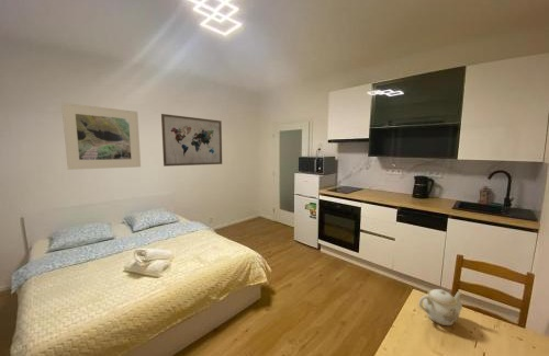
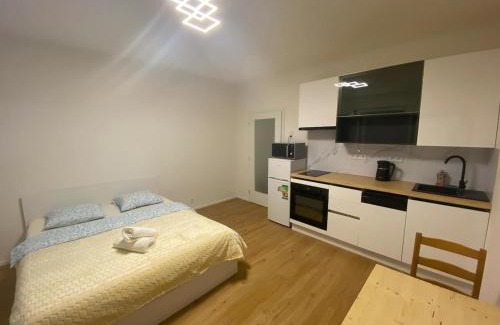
- teapot (439, 303)
- wall art (194, 141)
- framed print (104, 138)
